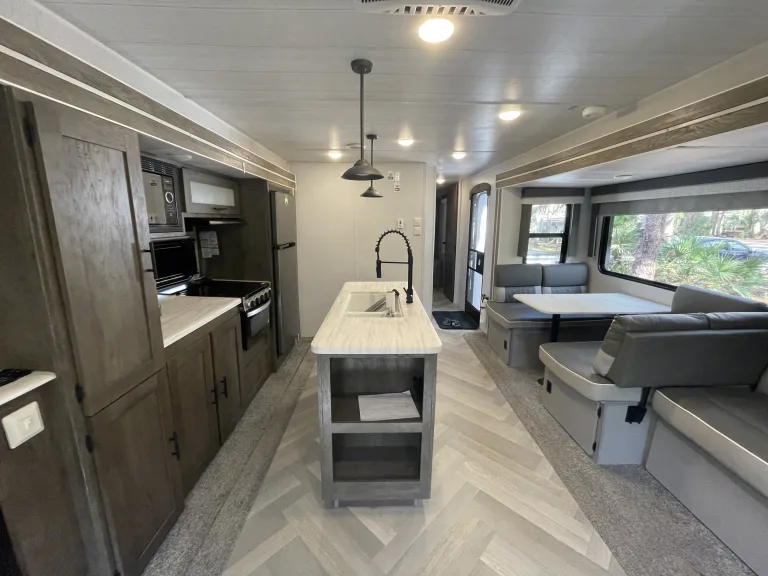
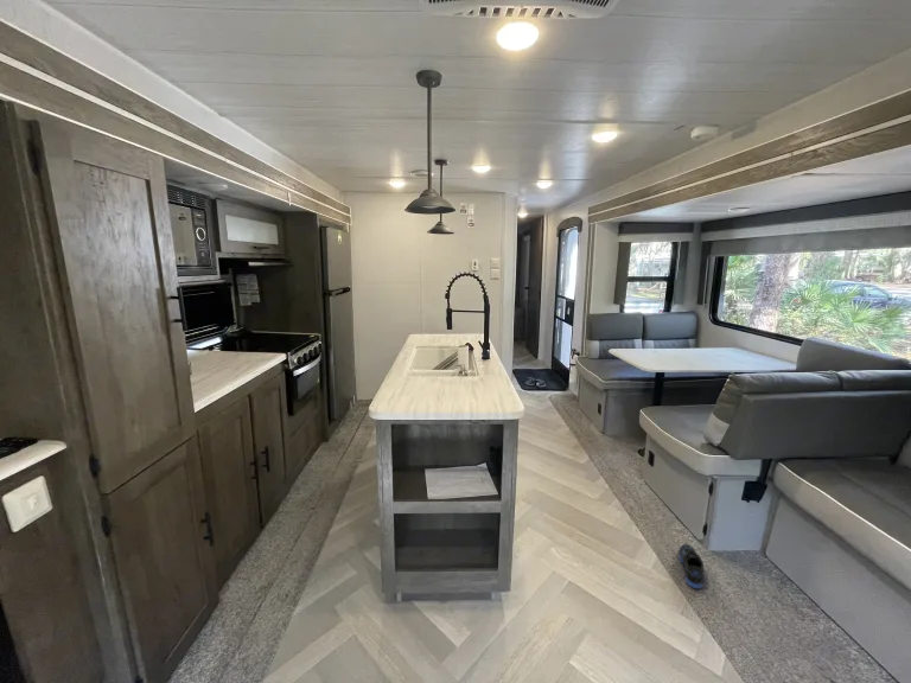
+ sneaker (692, 558)
